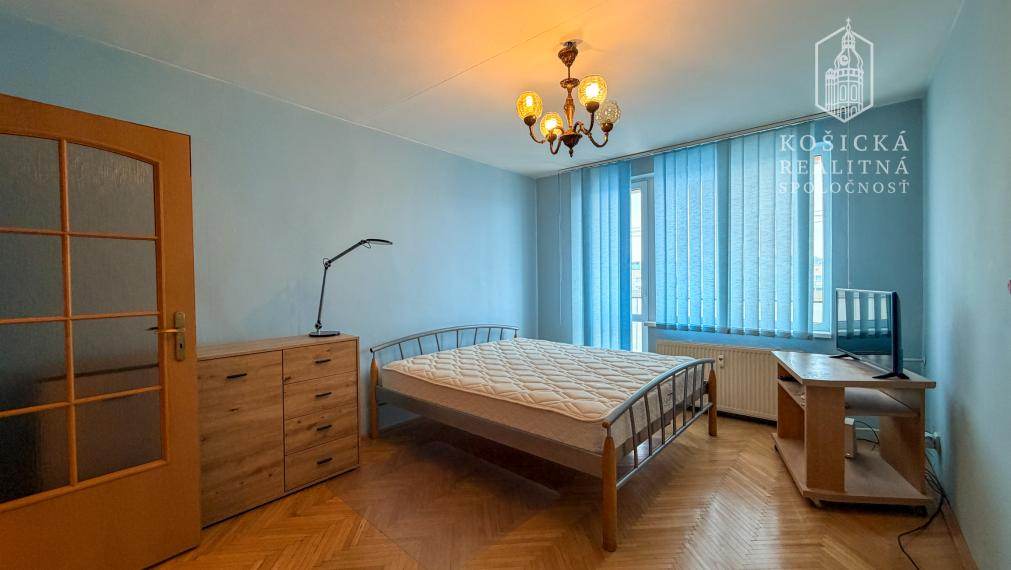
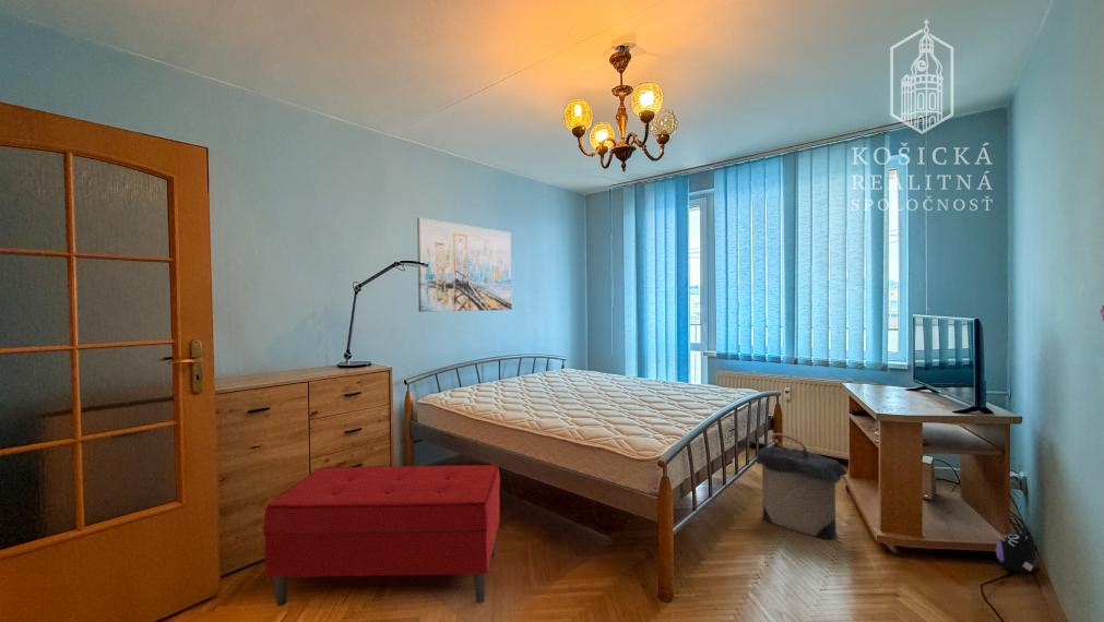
+ plush toy (1018, 549)
+ laundry hamper (799, 479)
+ bench (394, 529)
+ wall art (468, 268)
